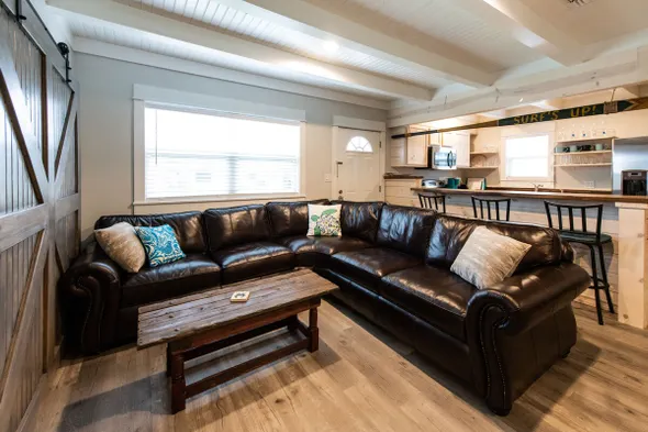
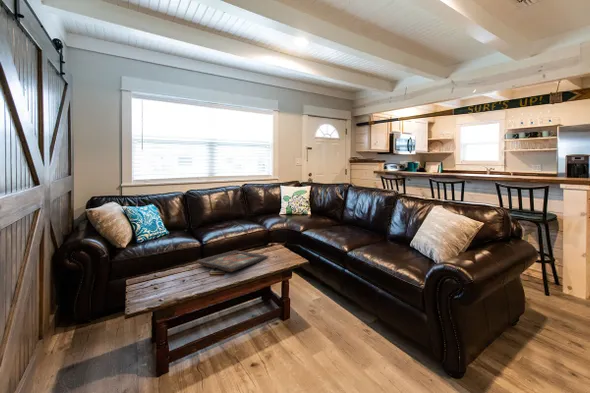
+ decorative tray (233, 259)
